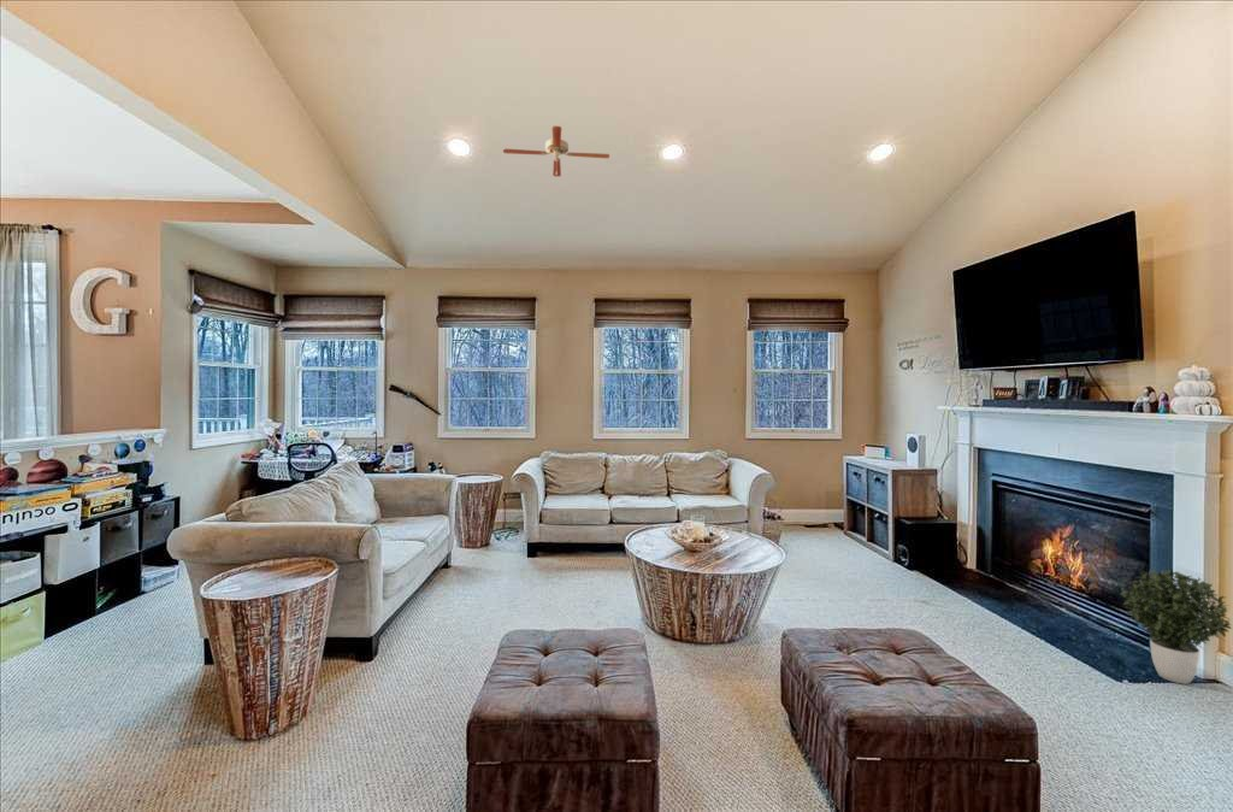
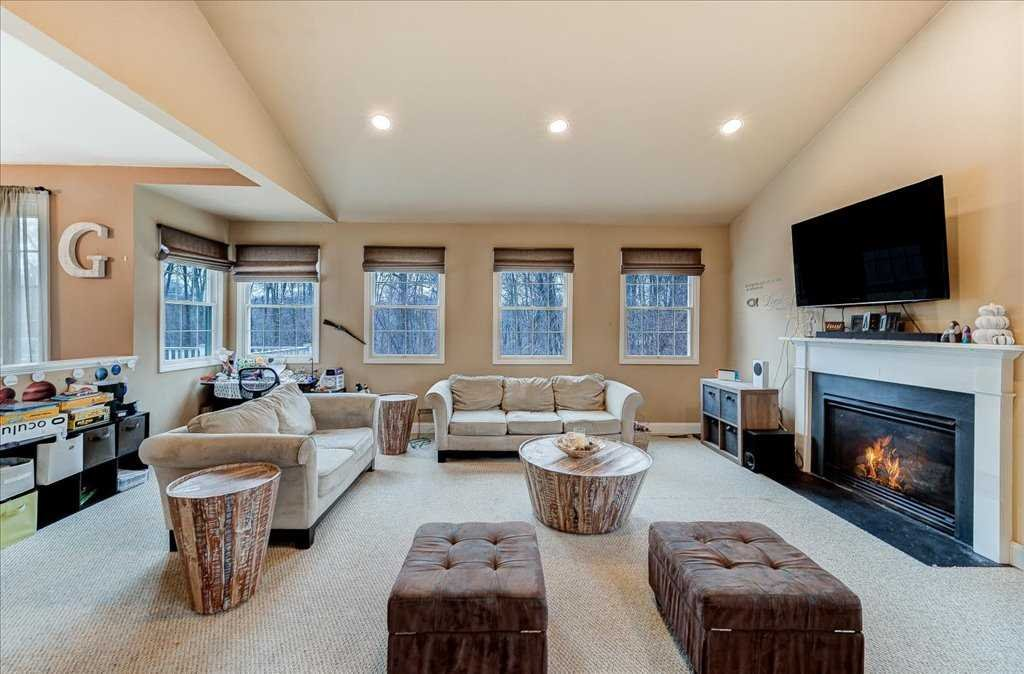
- ceiling fan (556, 153)
- potted plant (1175, 624)
